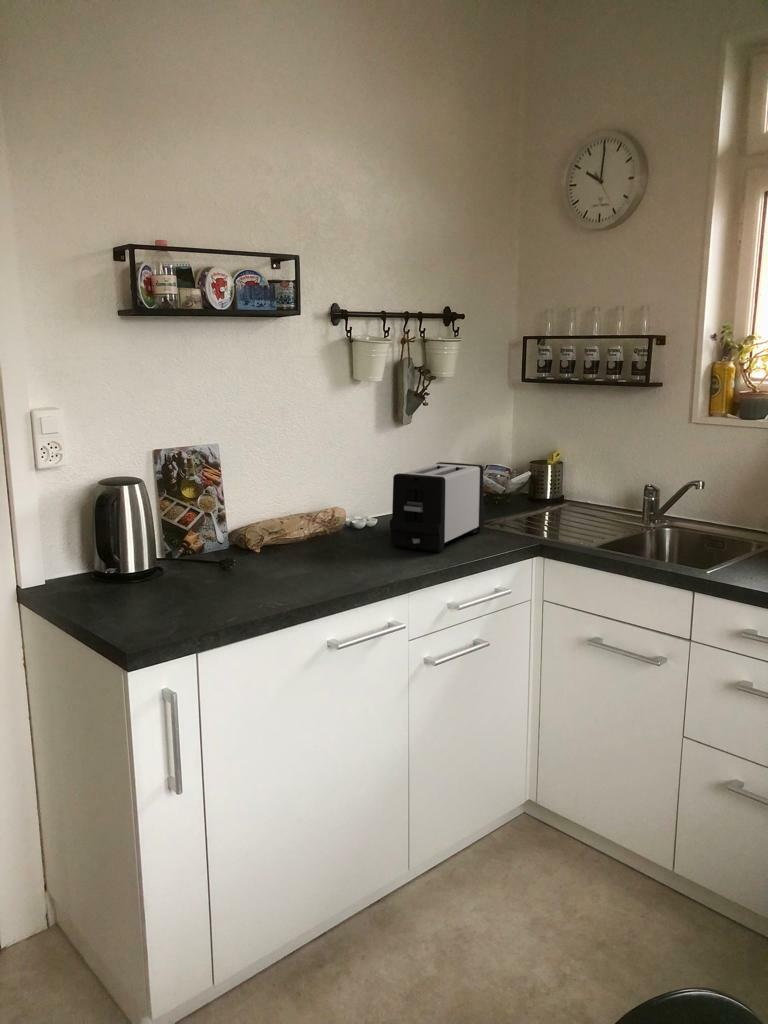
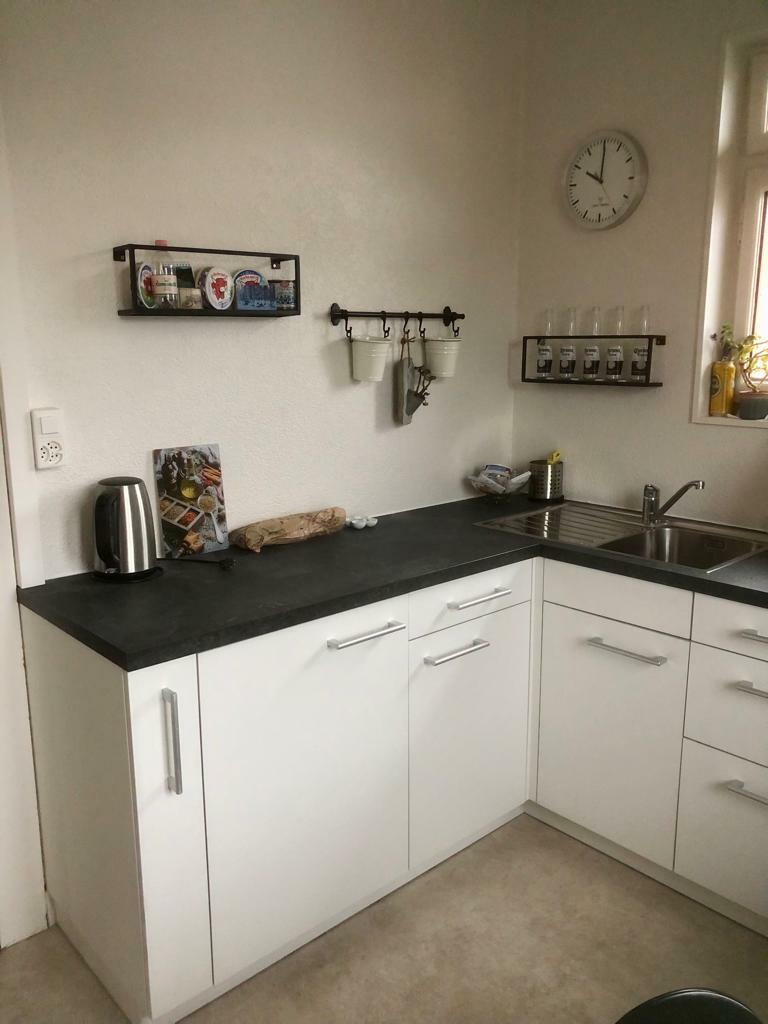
- toaster (438, 504)
